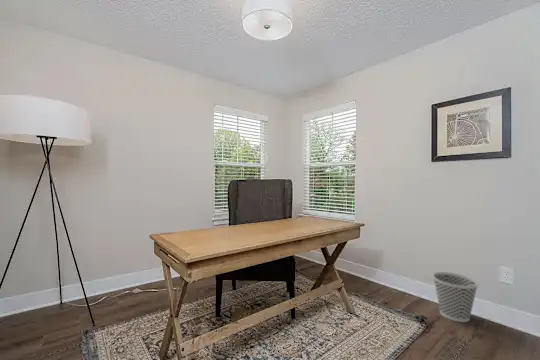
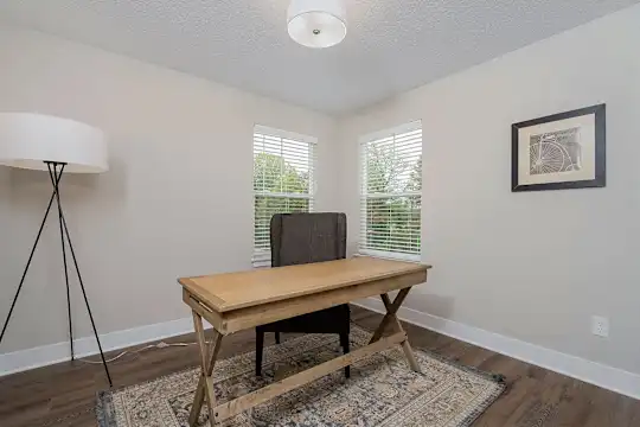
- wastebasket (454, 297)
